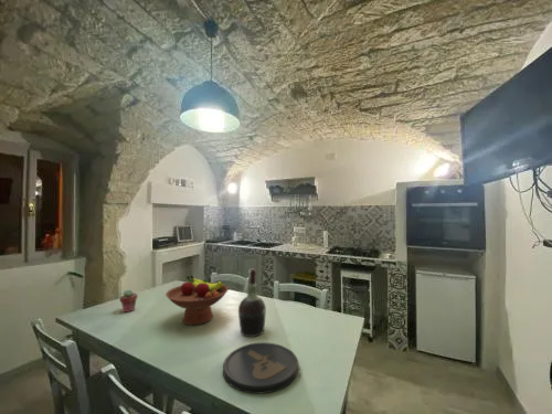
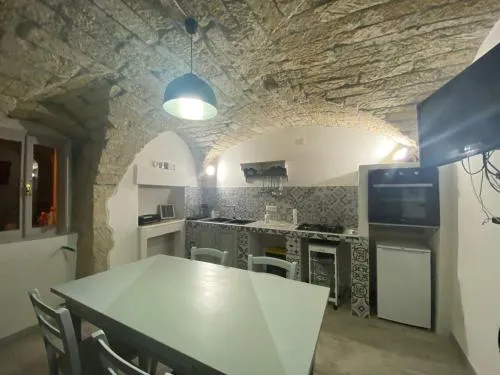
- fruit bowl (198, 299)
- cognac bottle (252, 300)
- potted succulent (128, 299)
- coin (261, 364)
